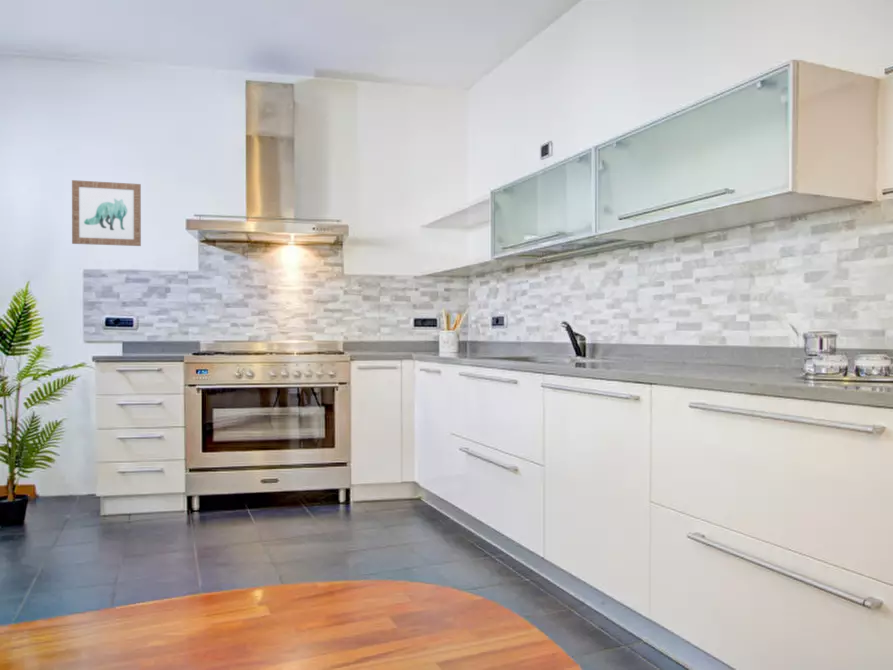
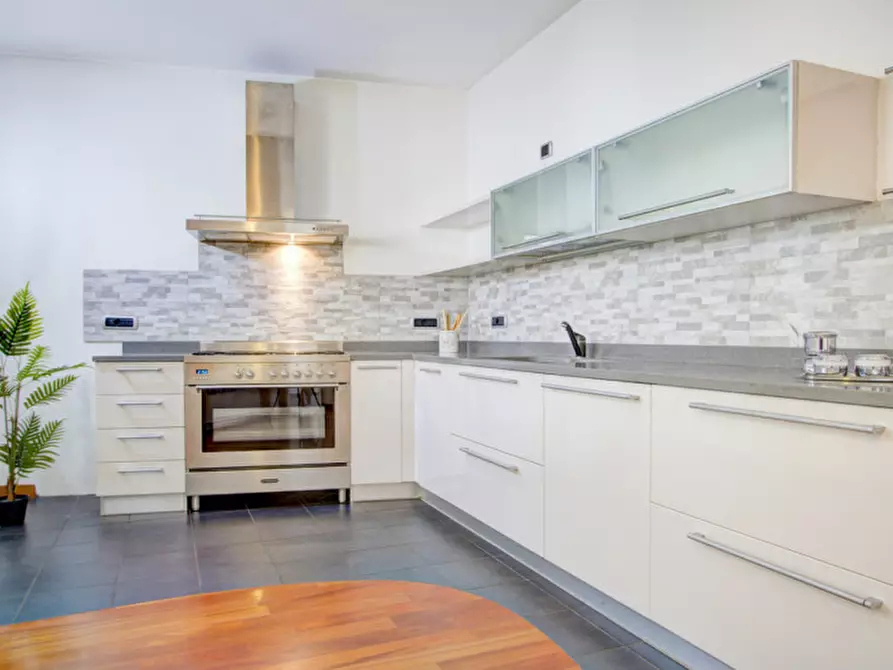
- wall art (106, 213)
